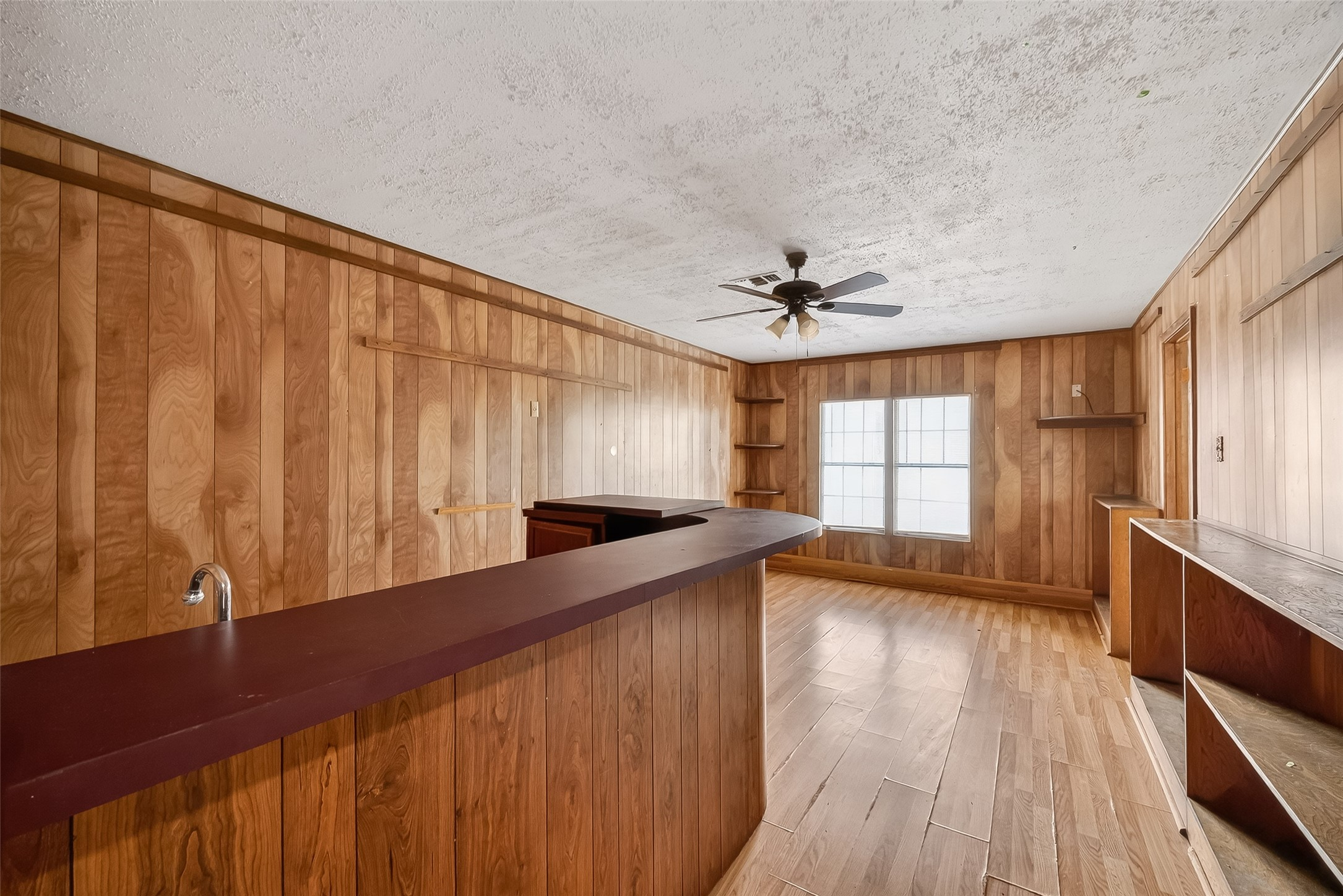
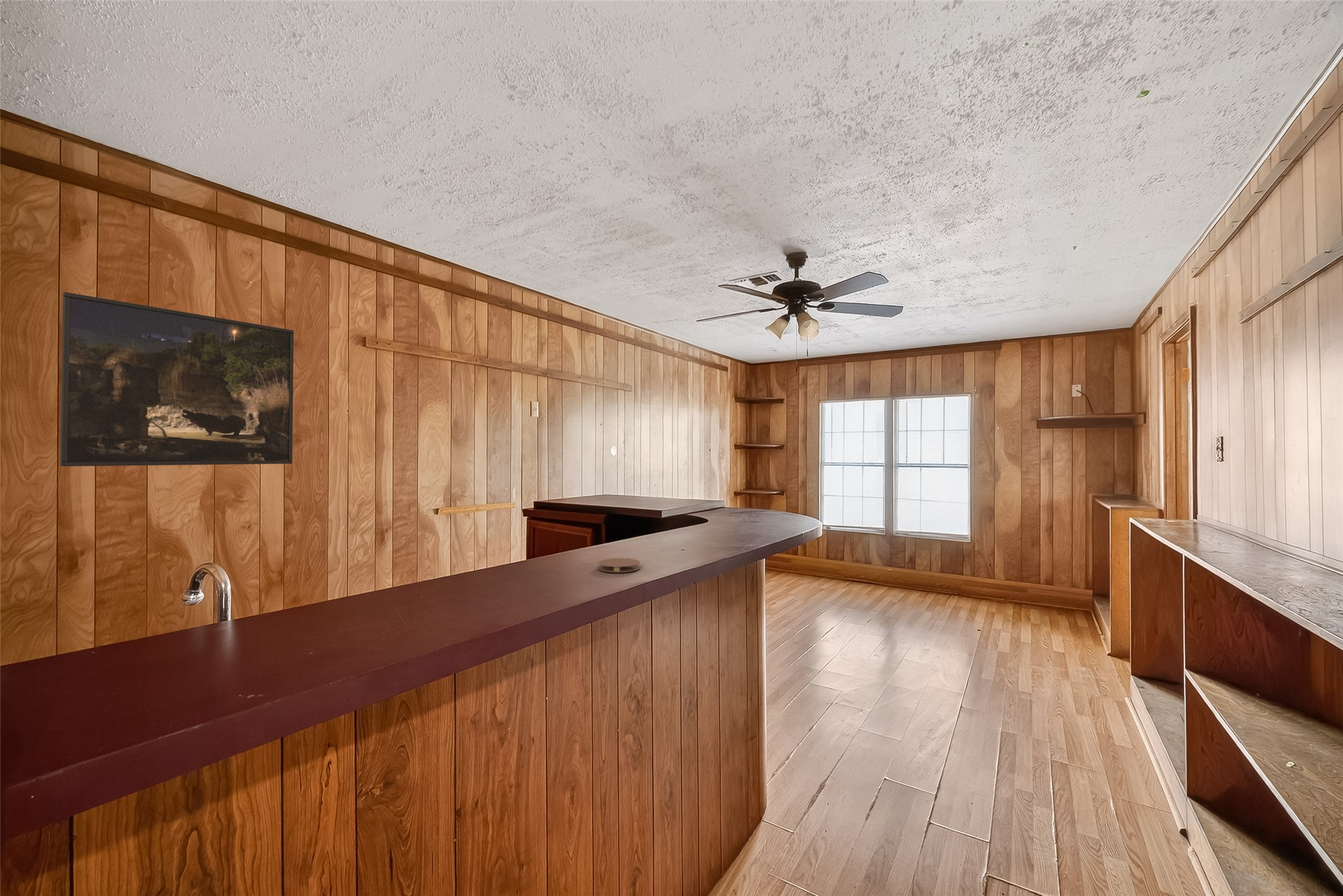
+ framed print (192, 389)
+ coaster (619, 565)
